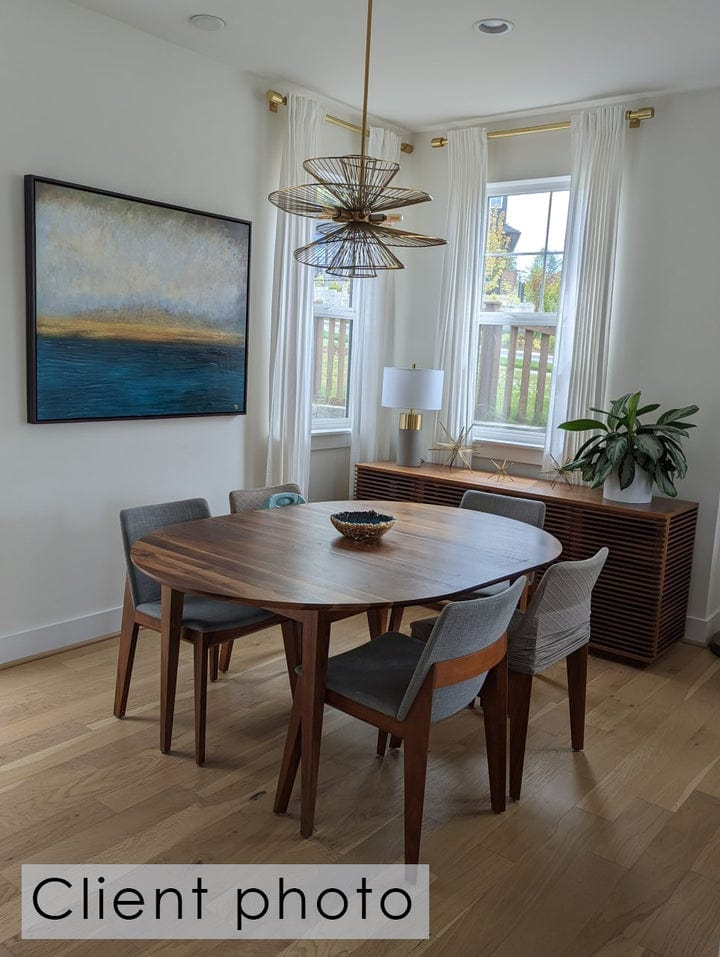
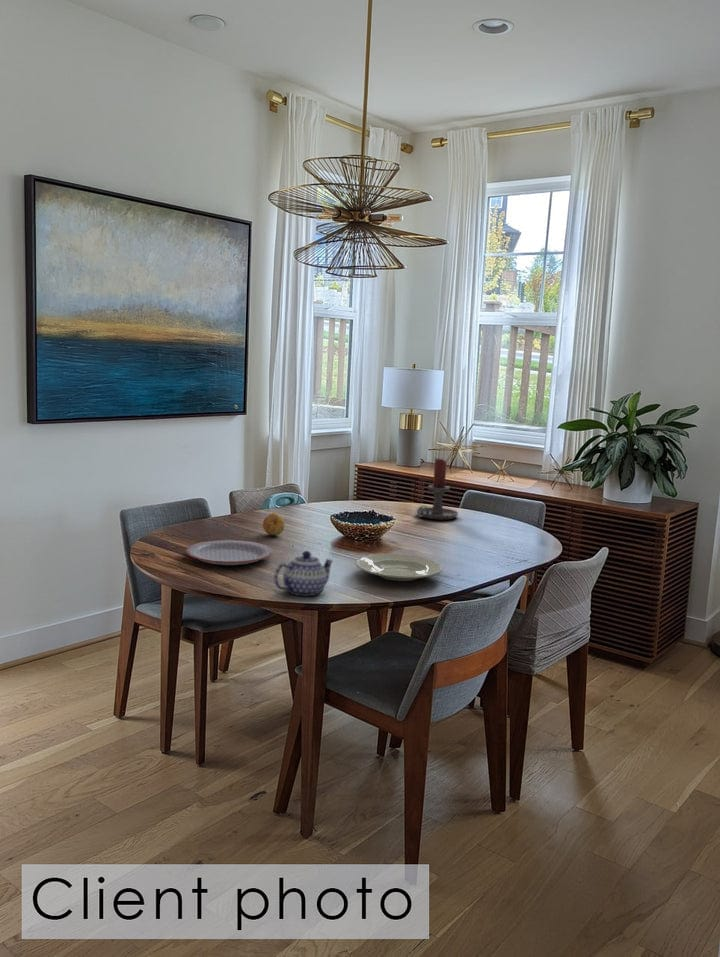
+ plate (398, 569)
+ teapot (304, 571)
+ candle holder (435, 488)
+ fruit (273, 524)
+ plate (229, 553)
